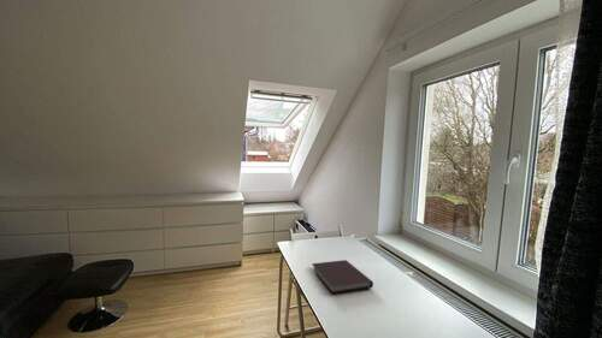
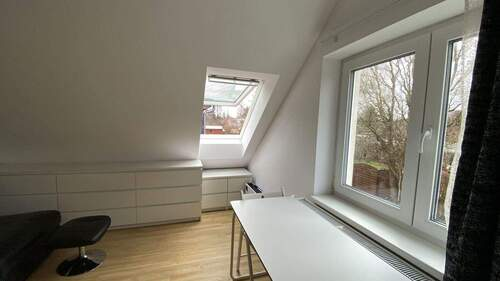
- notebook (340, 274)
